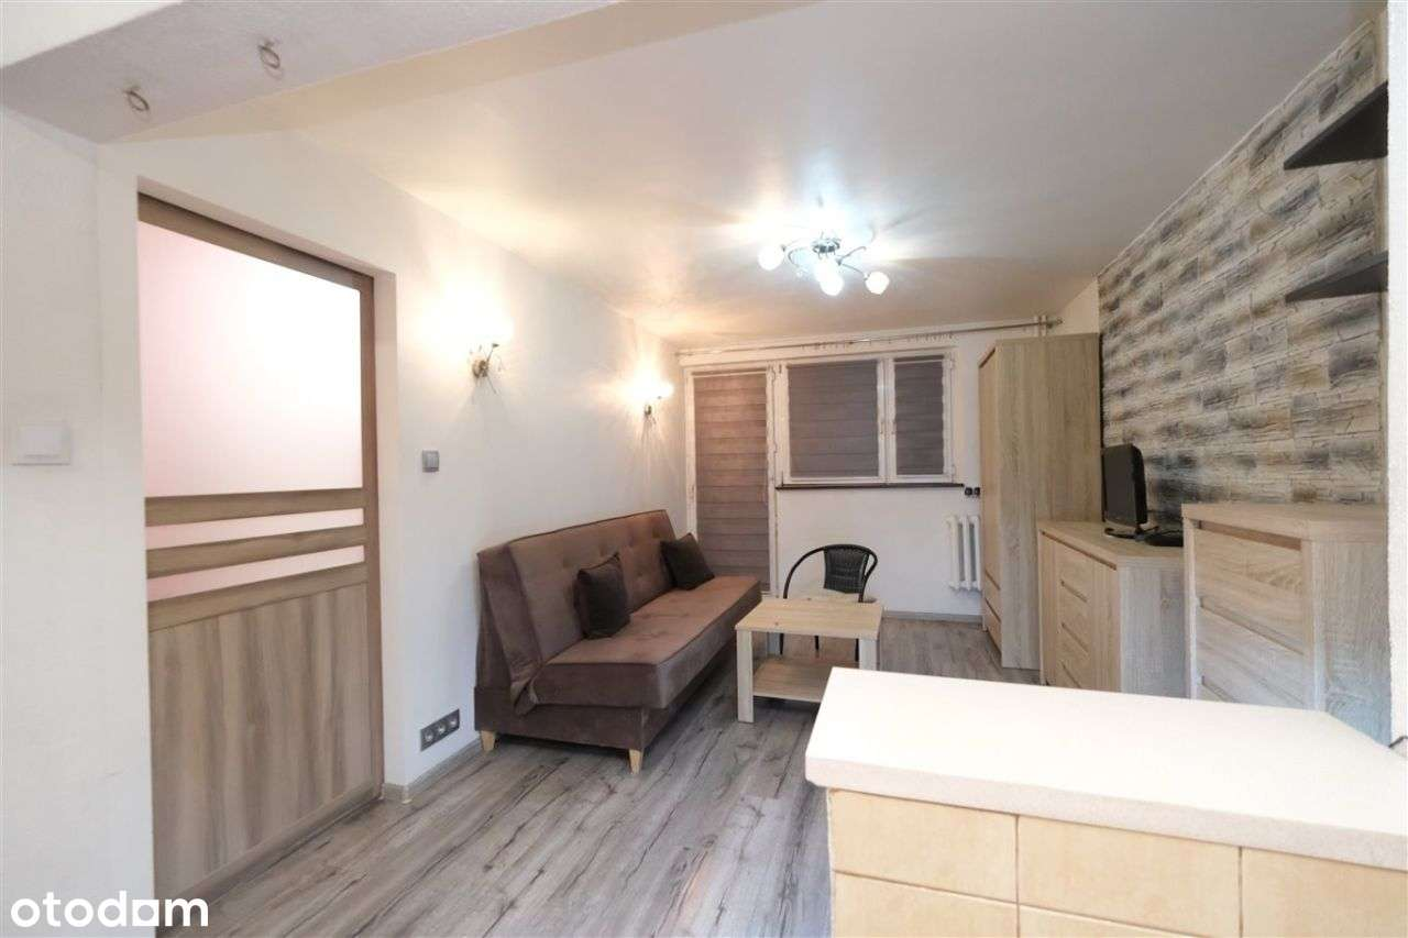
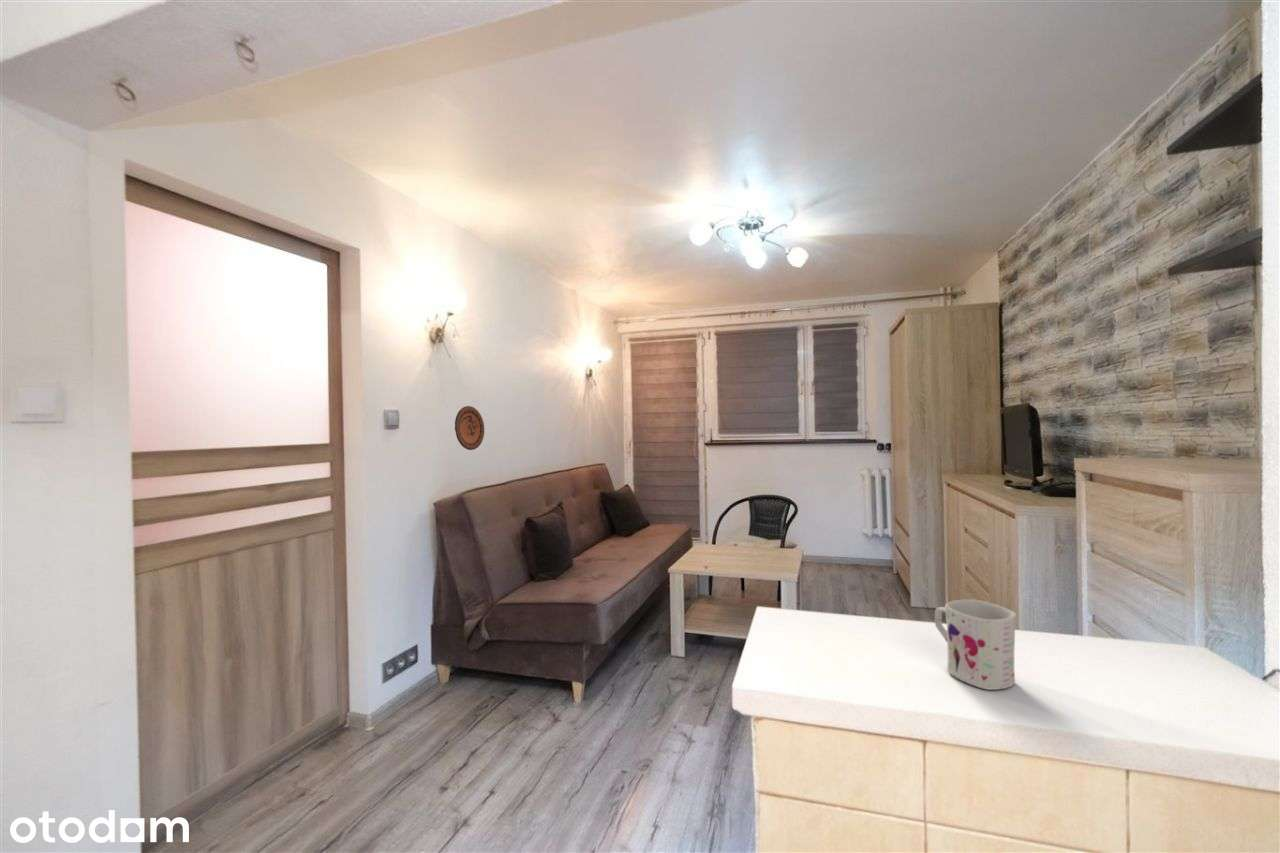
+ decorative plate (469, 428)
+ mug (970, 638)
